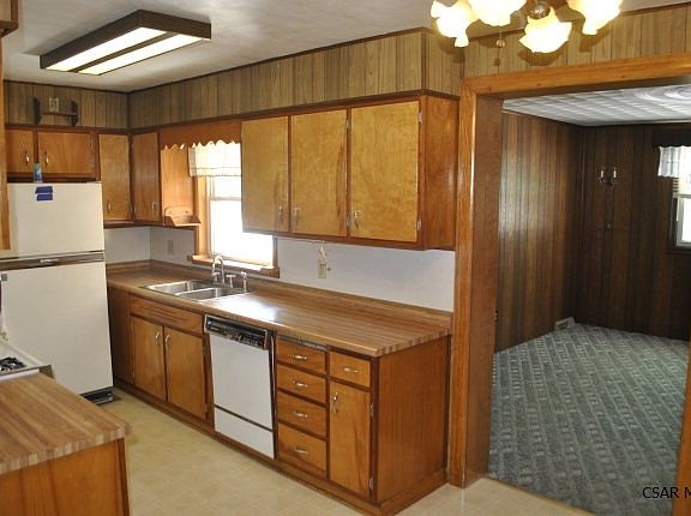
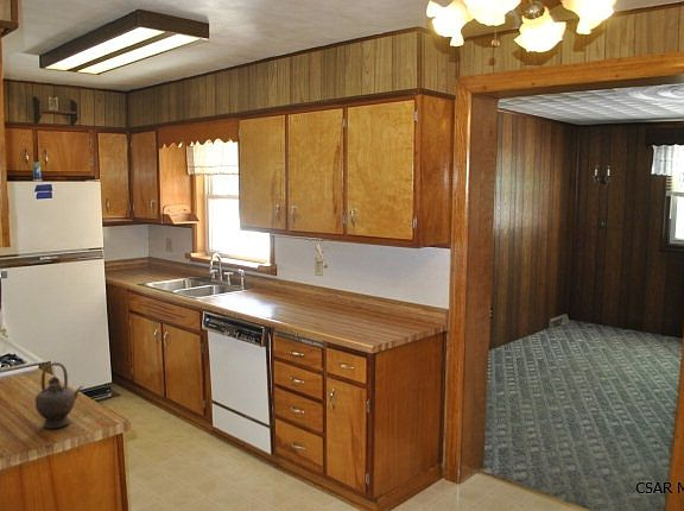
+ teapot (59, 393)
